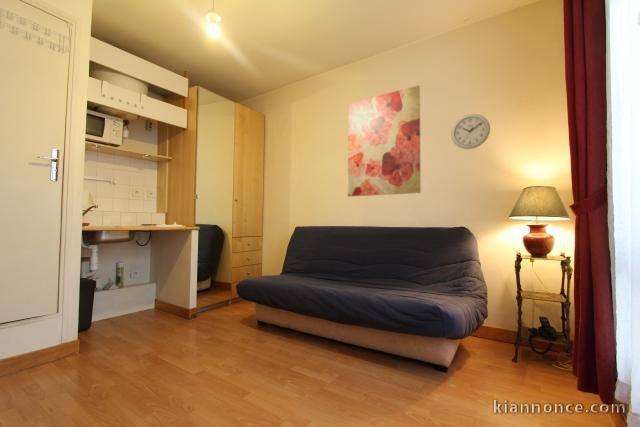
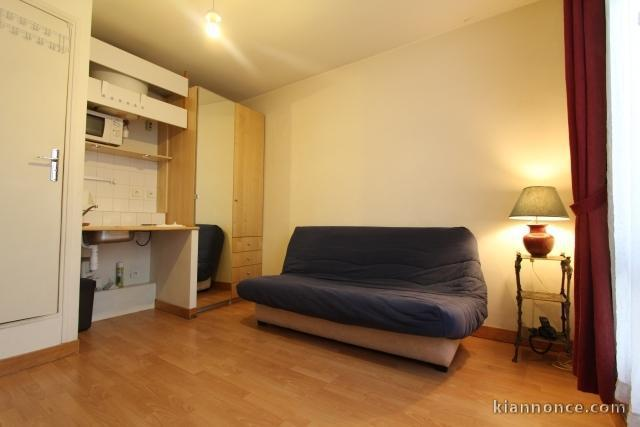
- wall art (381, 144)
- wall clock (470, 131)
